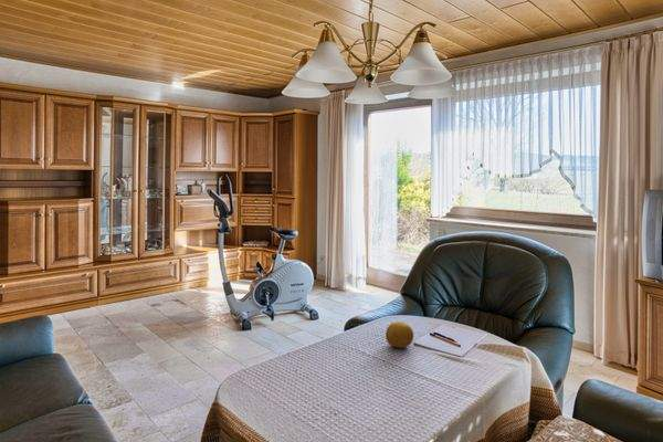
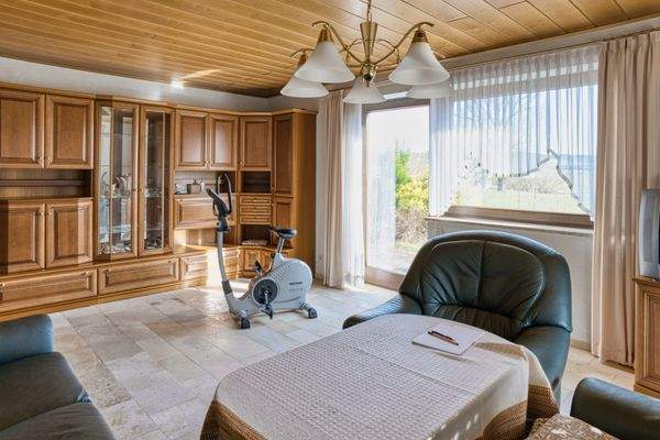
- fruit (399, 335)
